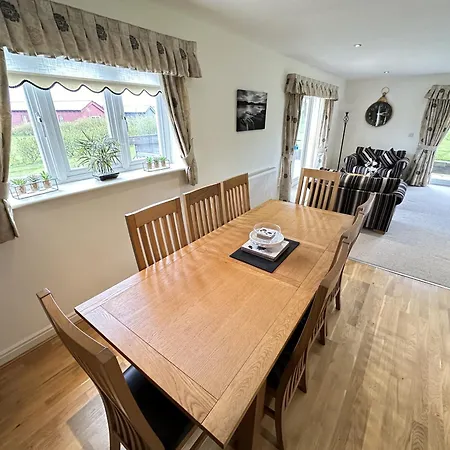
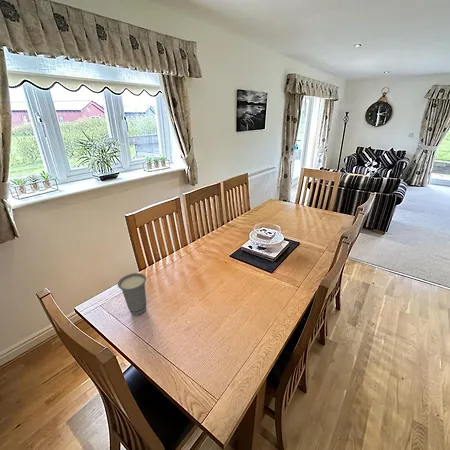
+ cup (135, 296)
